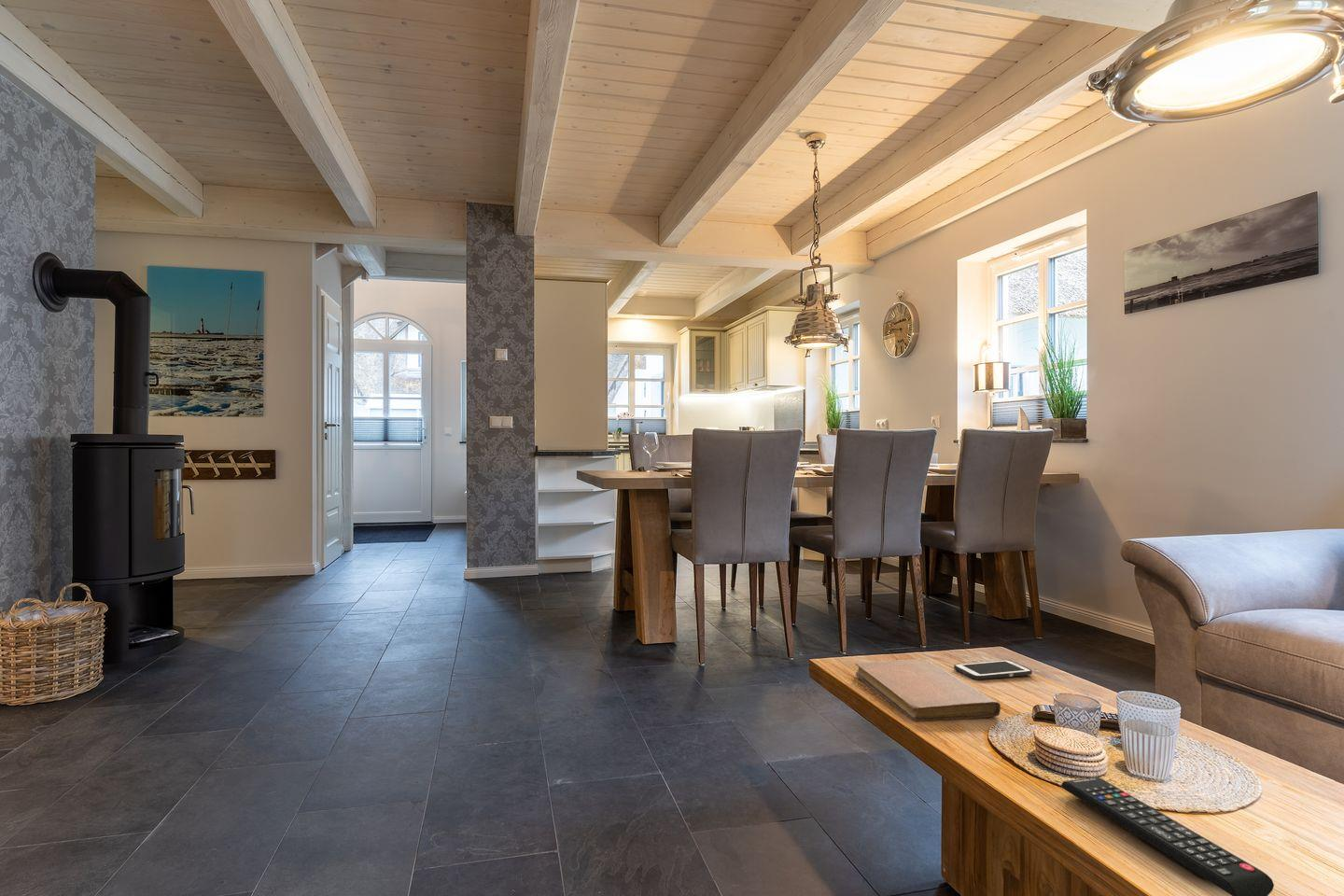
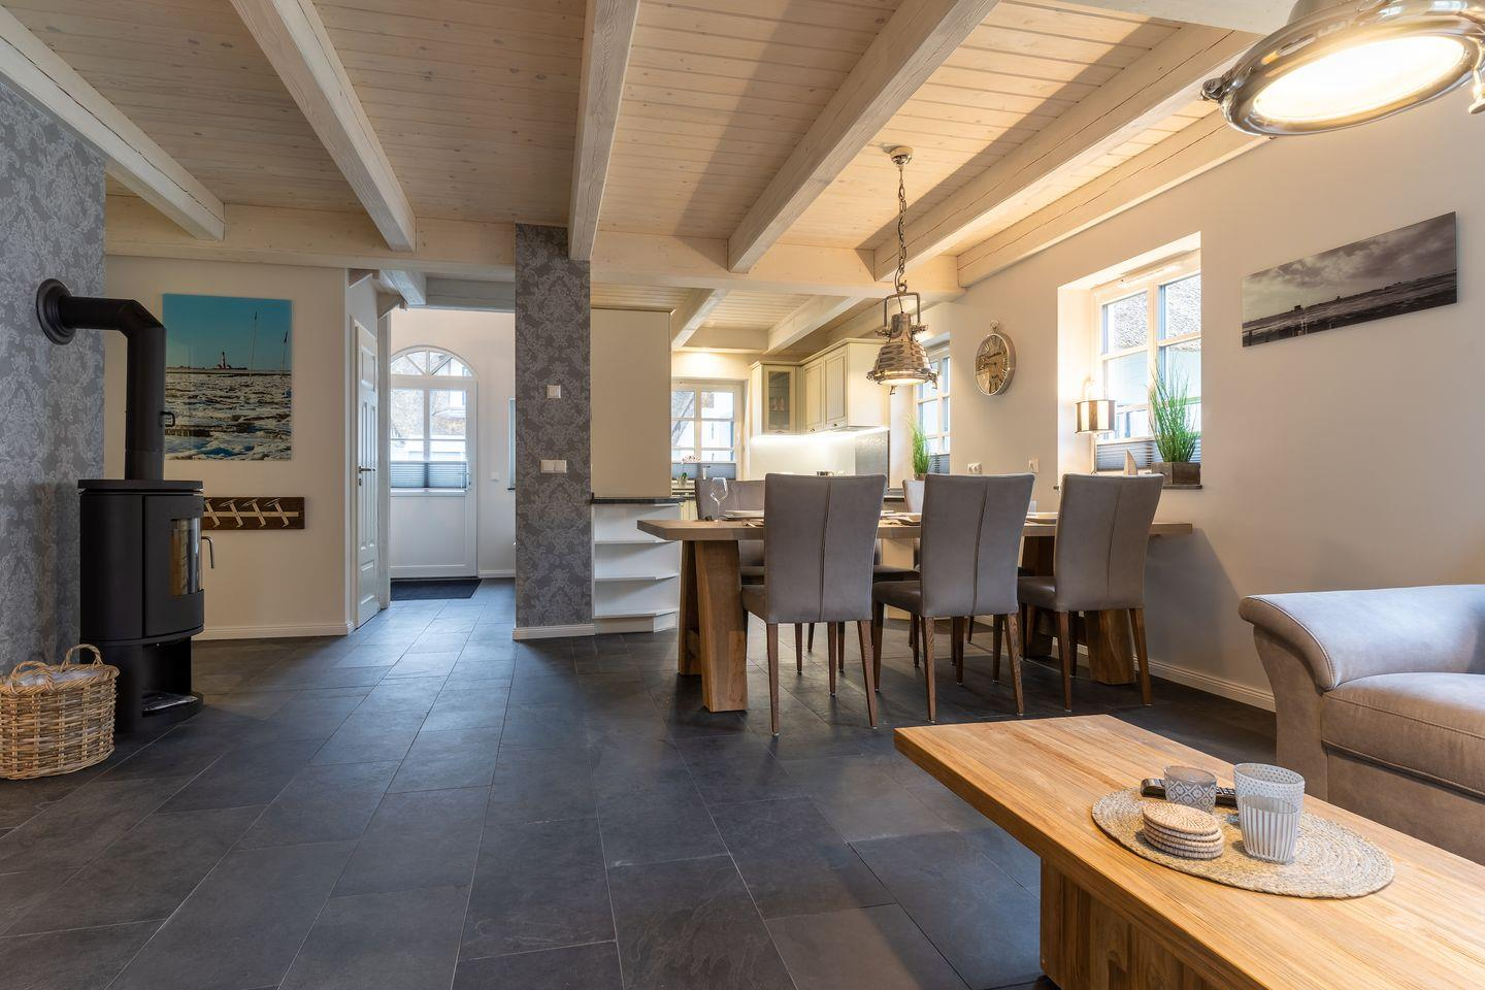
- notebook (921, 687)
- cell phone (992, 669)
- remote control (1154, 830)
